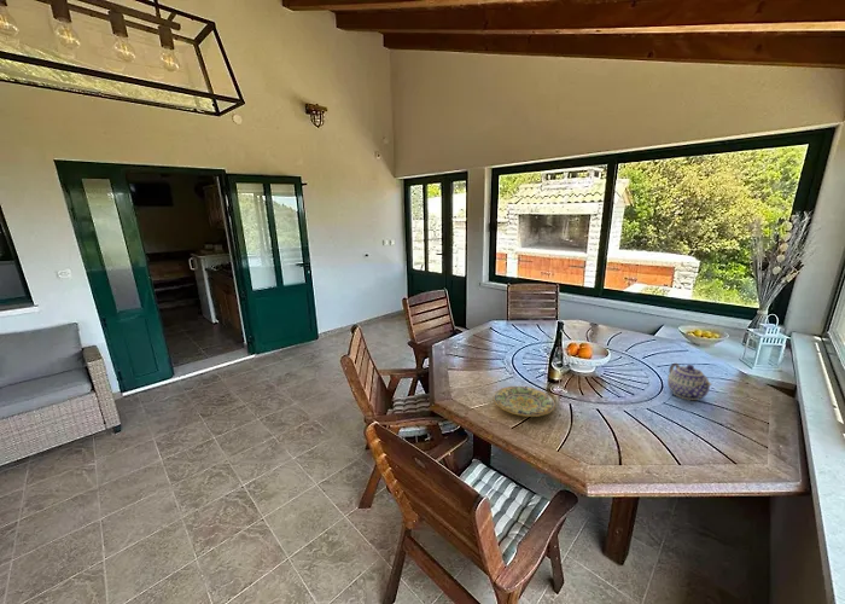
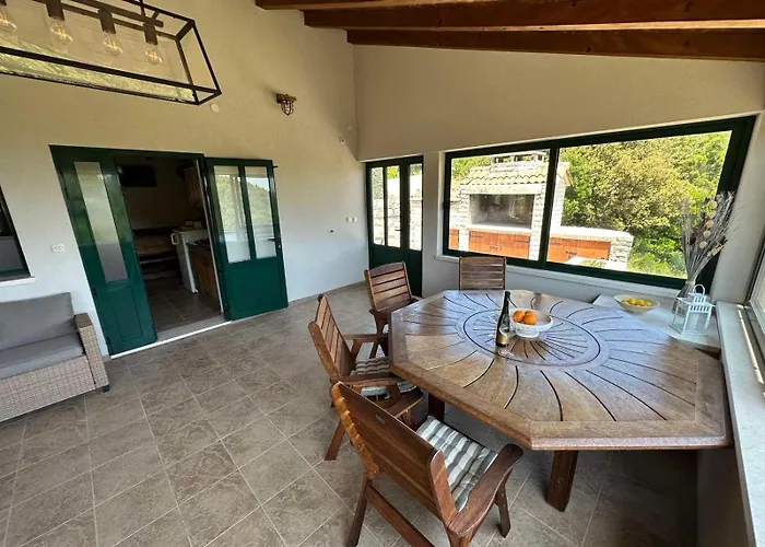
- teapot (688, 379)
- plate (523, 402)
